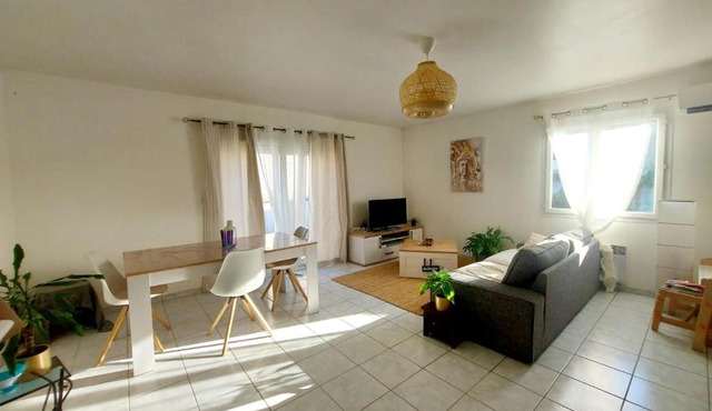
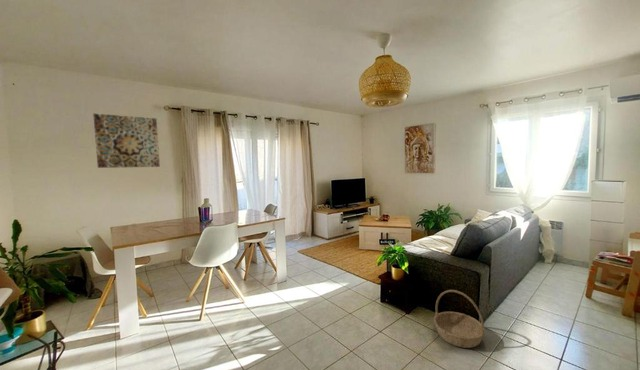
+ wall art (128, 142)
+ basket (458, 313)
